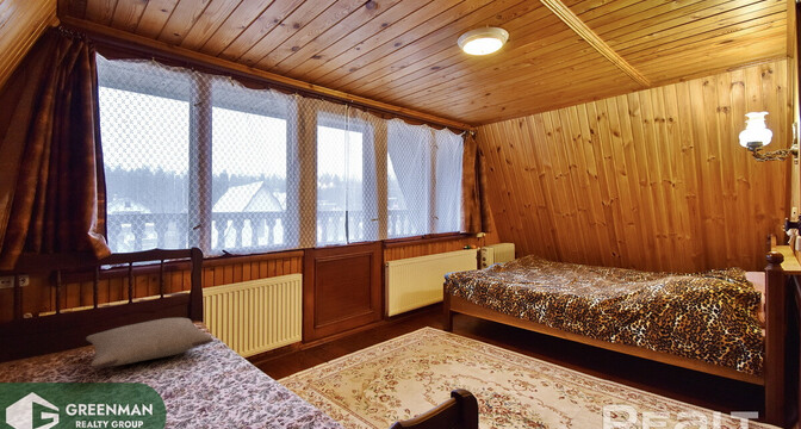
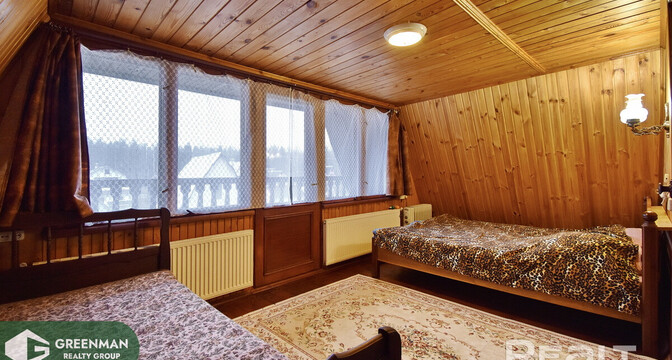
- pillow (149, 340)
